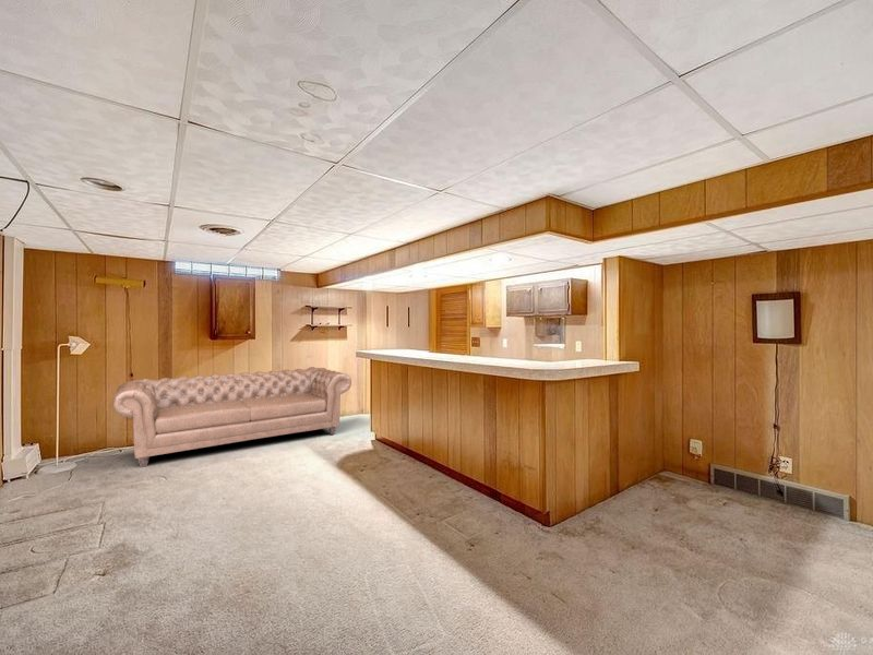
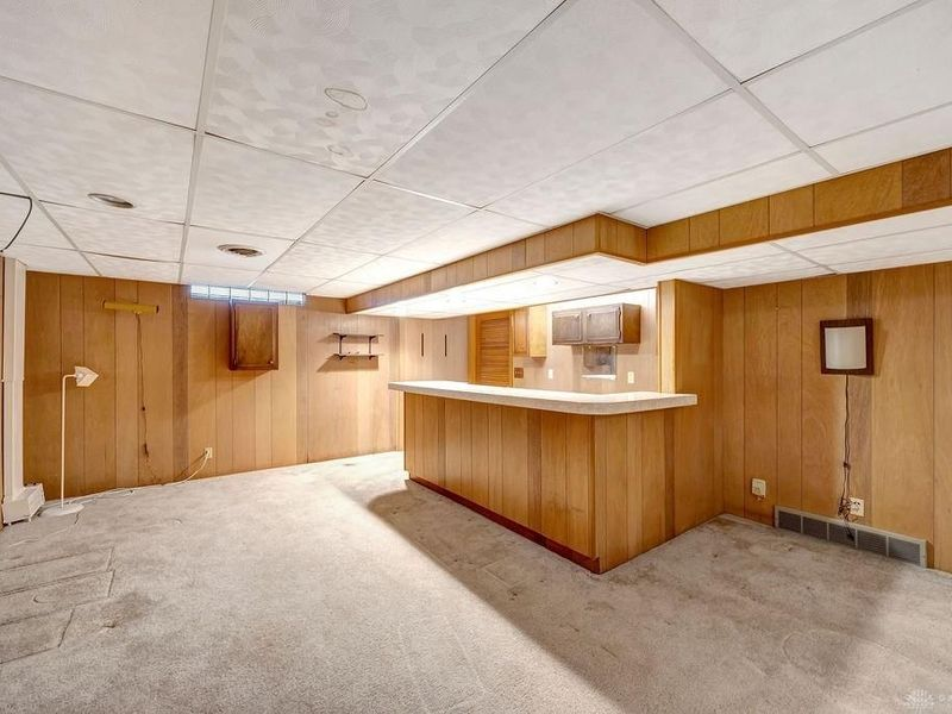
- sofa (242, 407)
